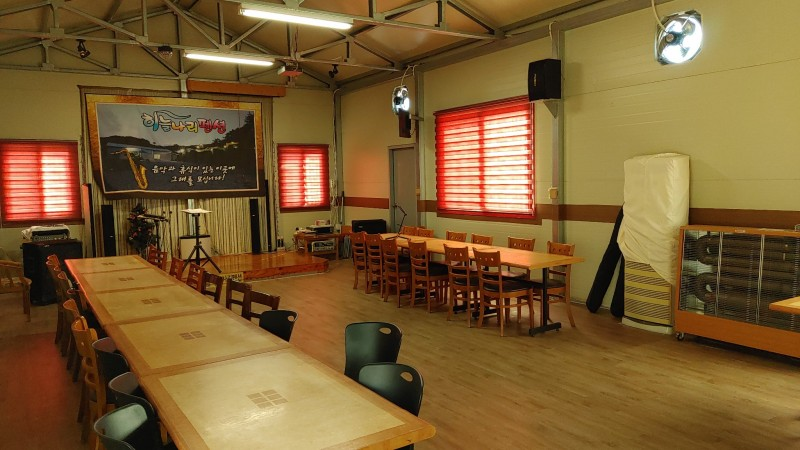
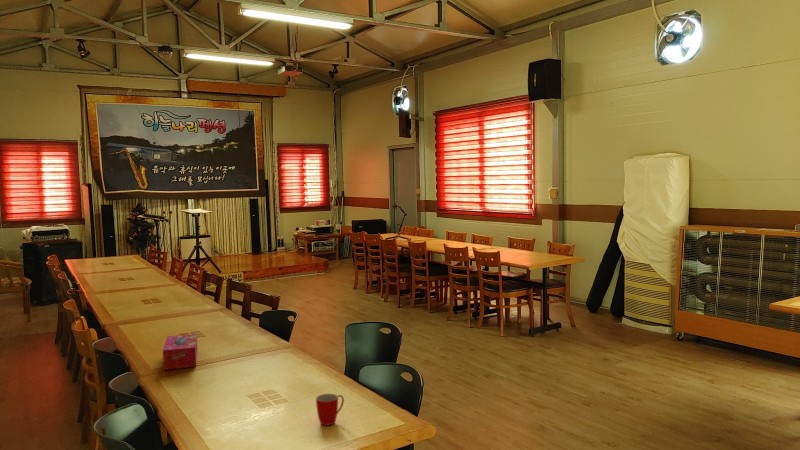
+ tissue box (181, 350)
+ mug (331, 408)
